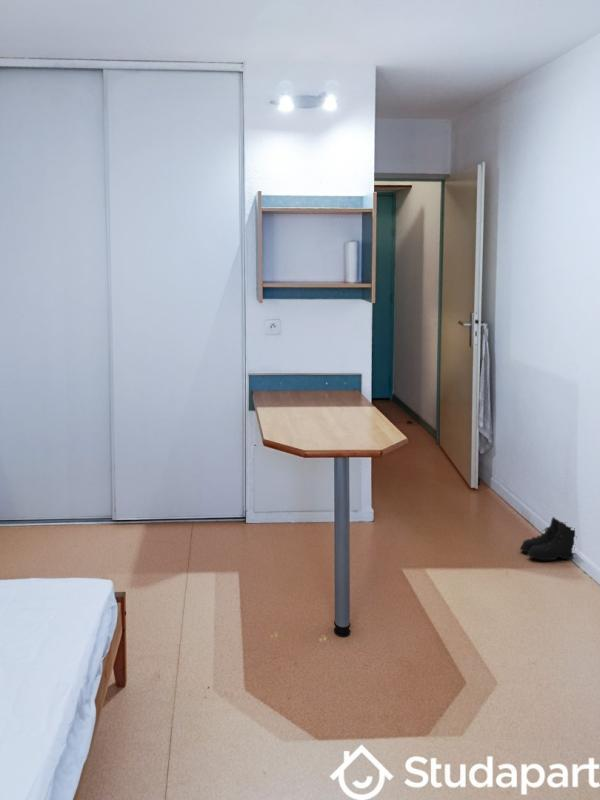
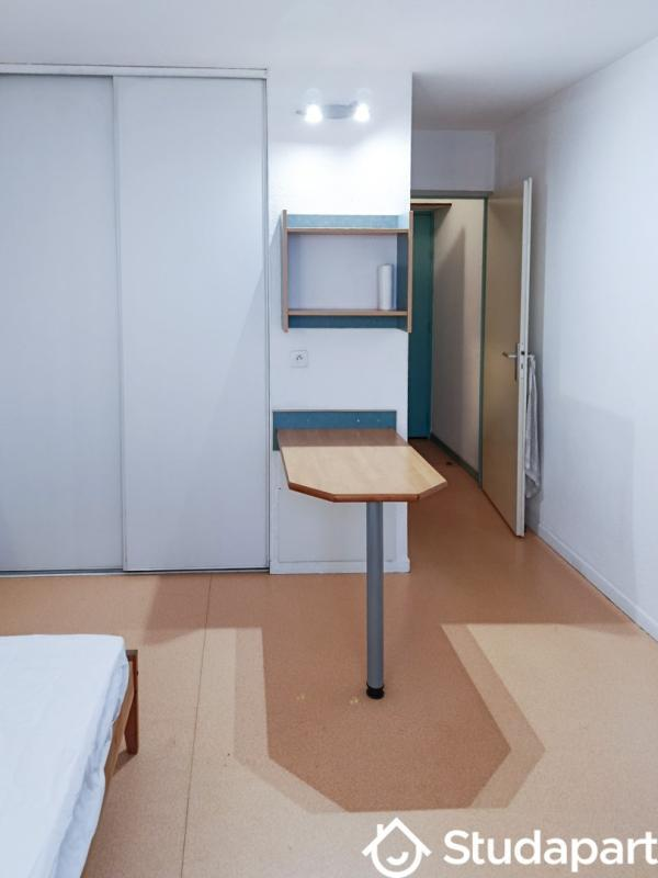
- boots (548, 537)
